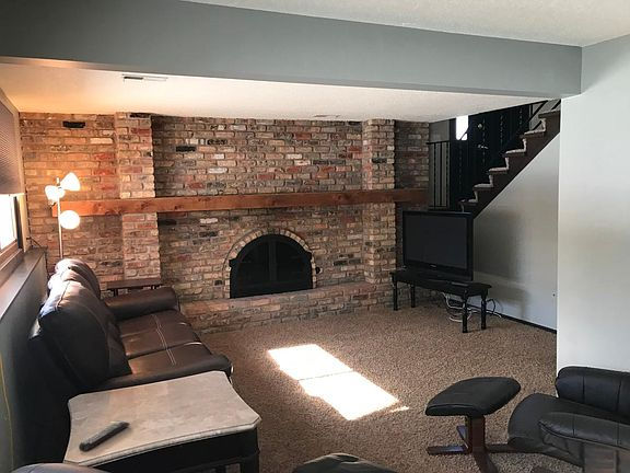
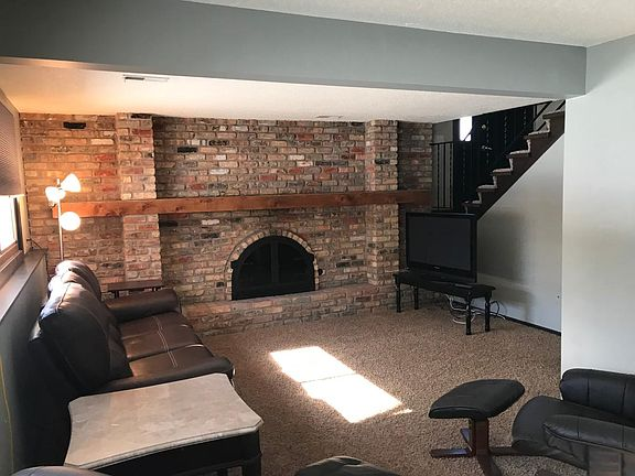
- remote control (105, 434)
